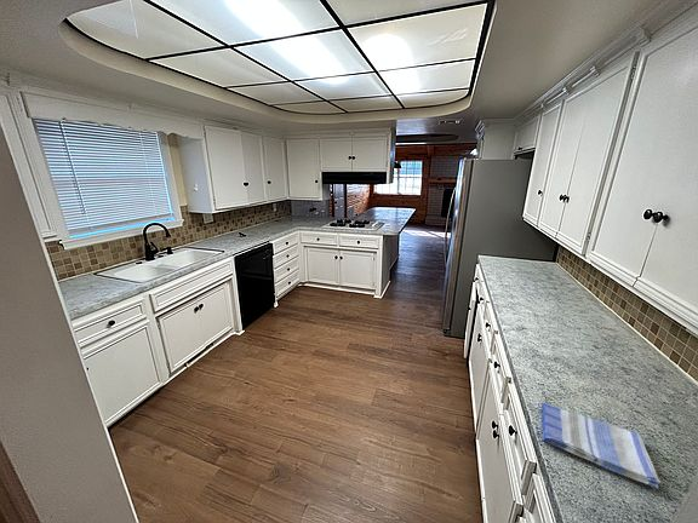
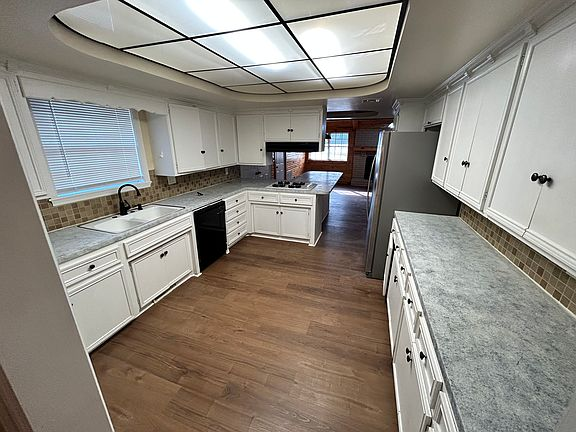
- dish towel (591, 437)
